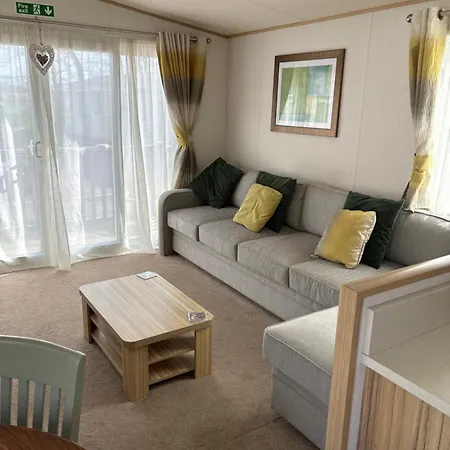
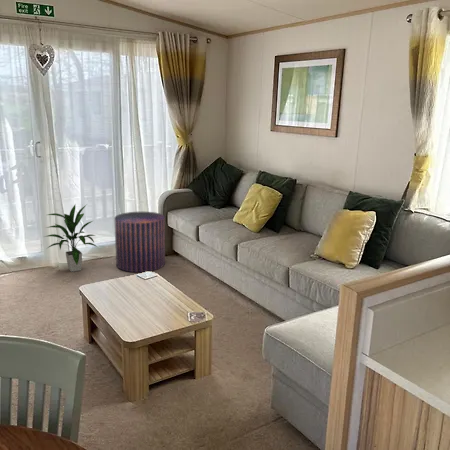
+ stool (140, 240)
+ indoor plant (71, 238)
